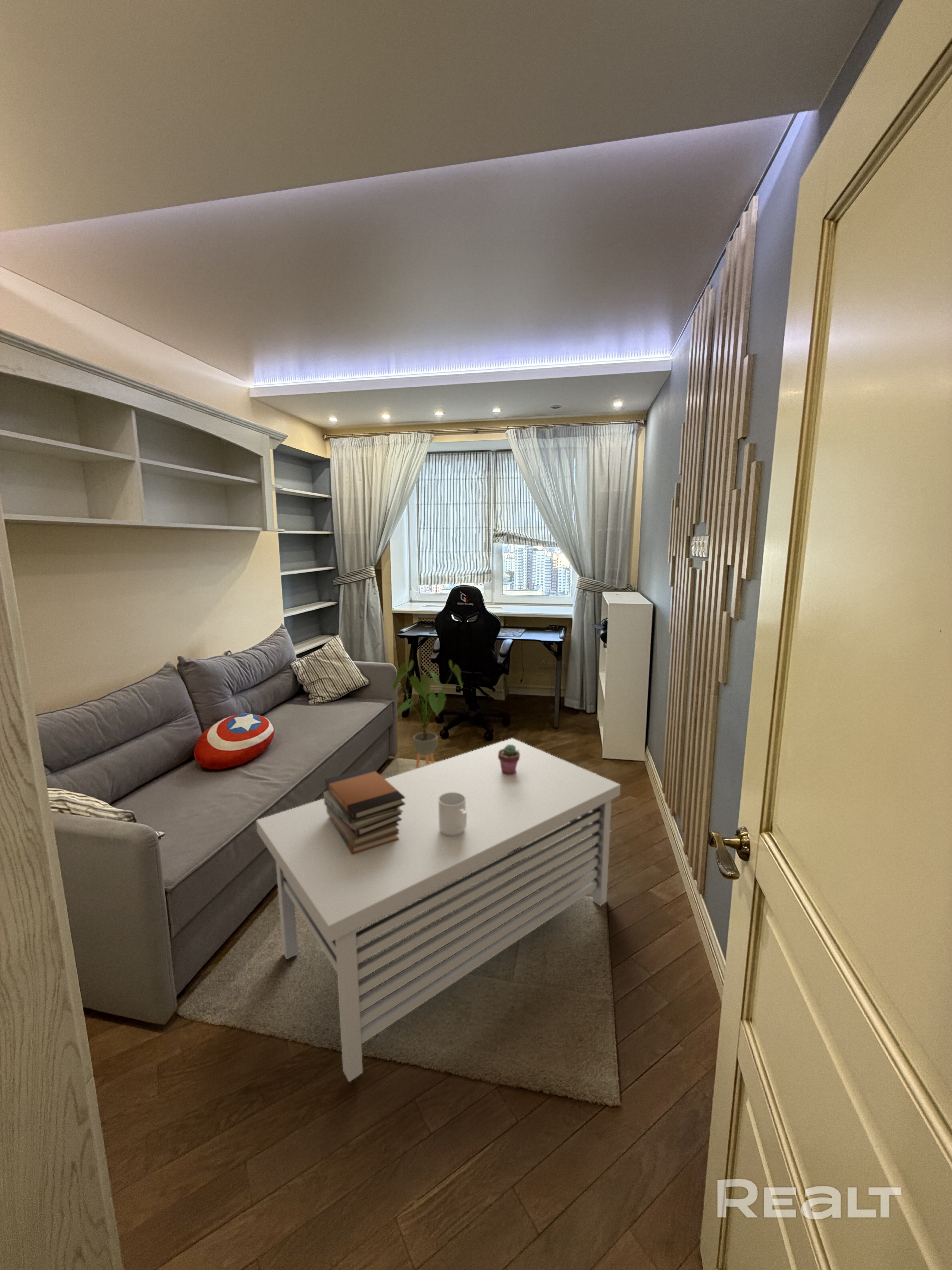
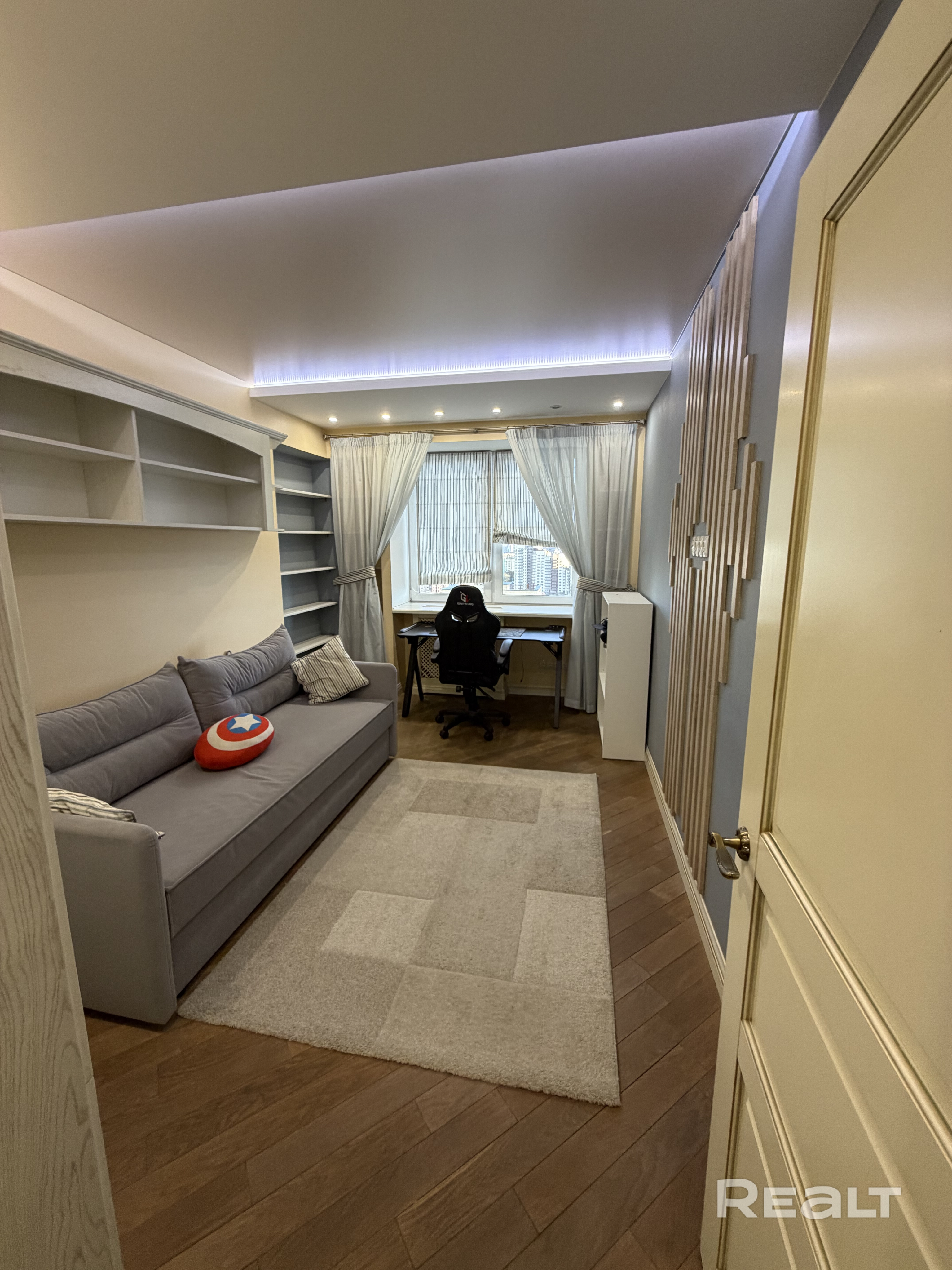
- potted succulent (509, 758)
- house plant (423, 720)
- mug (455, 816)
- coffee table (452, 865)
- book stack (363, 807)
